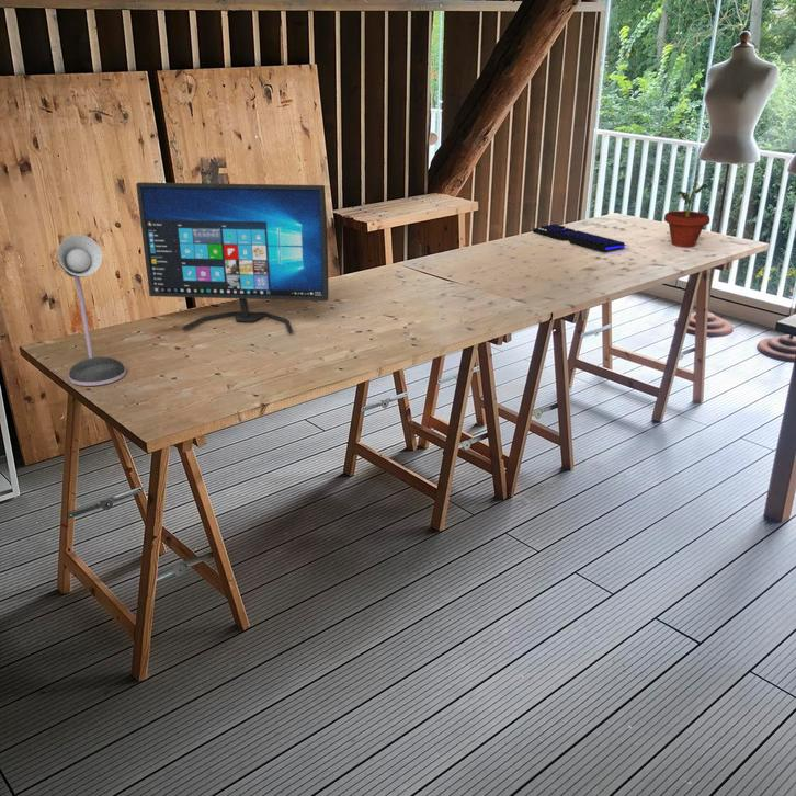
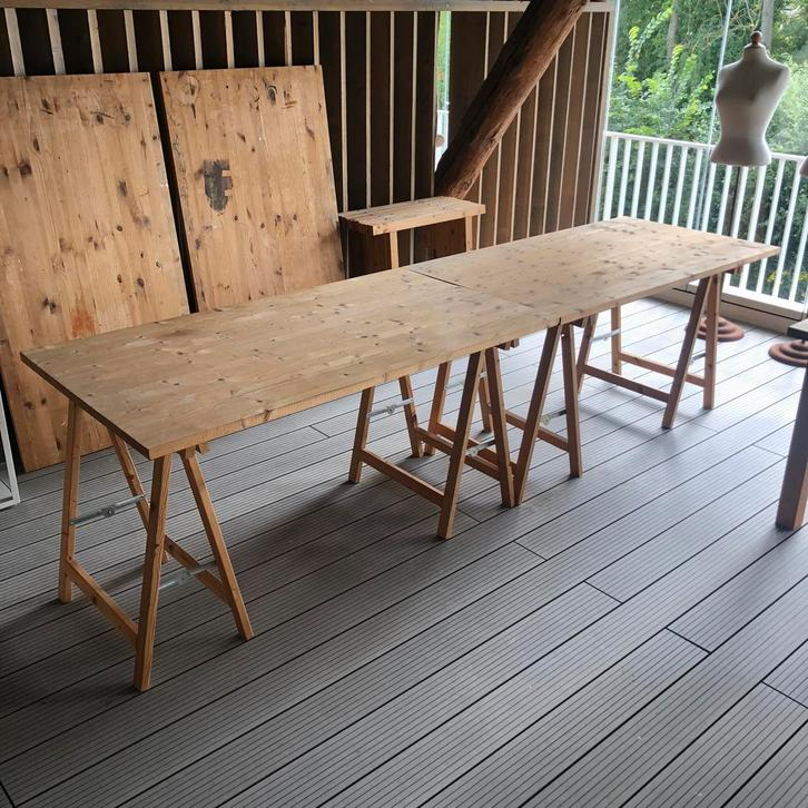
- keyboard (579, 236)
- desk lamp (84, 306)
- computer monitor (236, 255)
- potted plant (687, 209)
